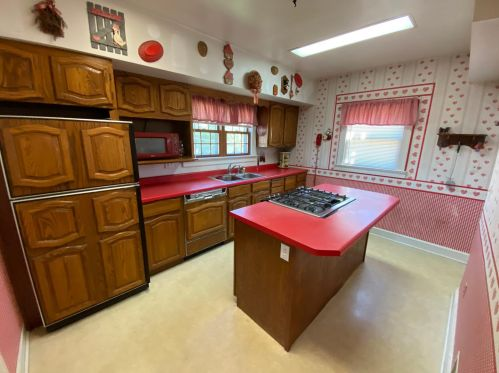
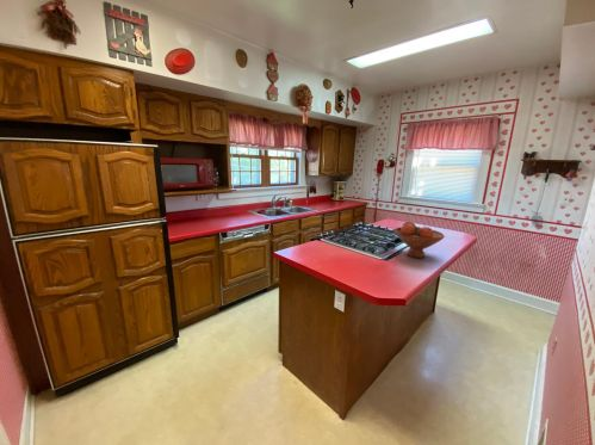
+ fruit bowl (417, 239)
